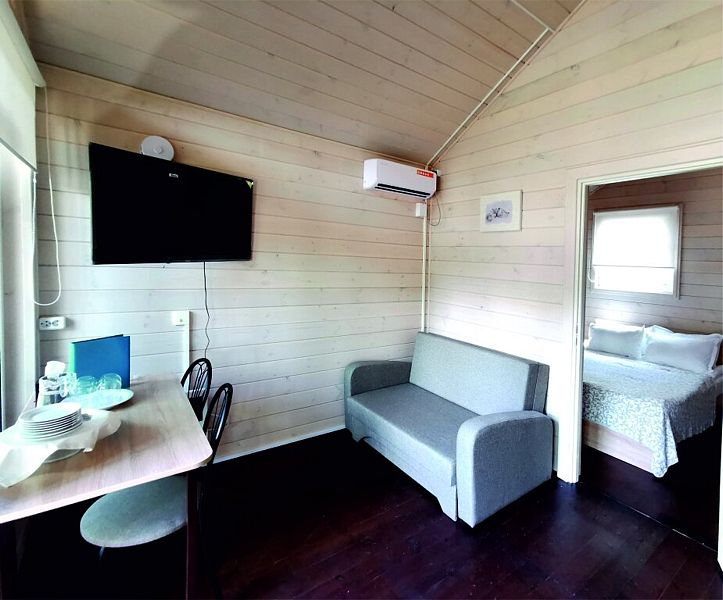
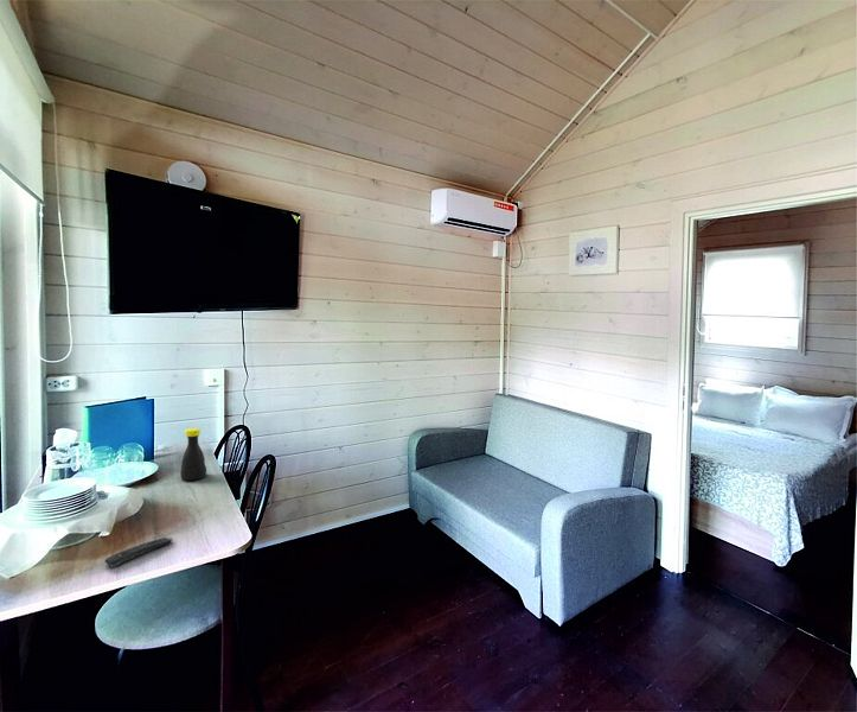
+ bottle (193, 453)
+ remote control (141, 549)
